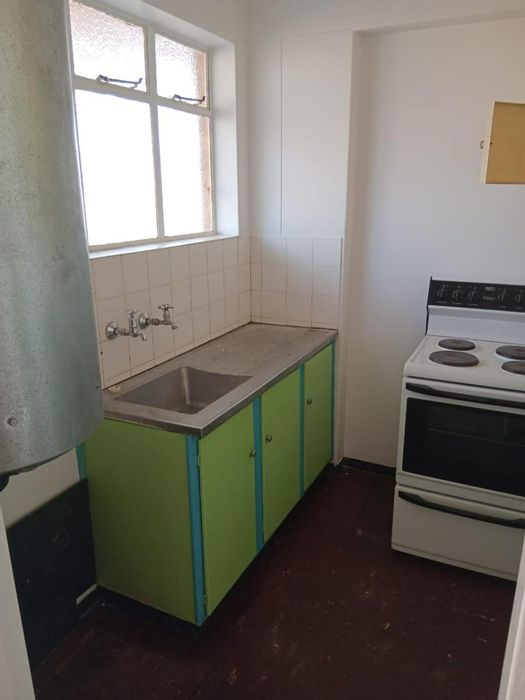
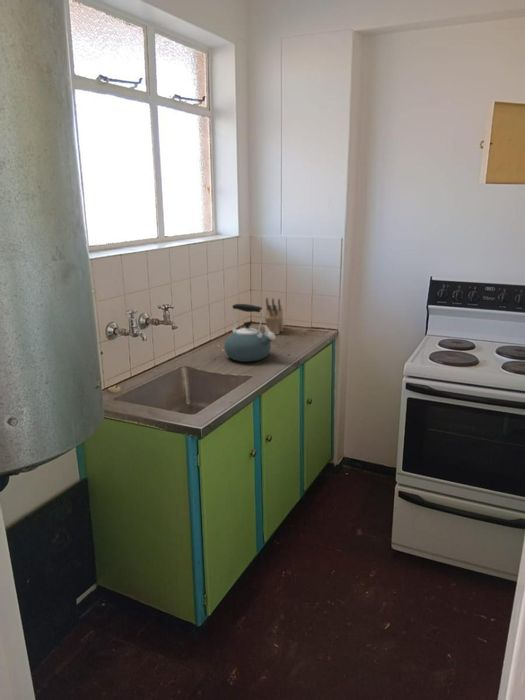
+ kettle (251, 331)
+ knife block (274, 313)
